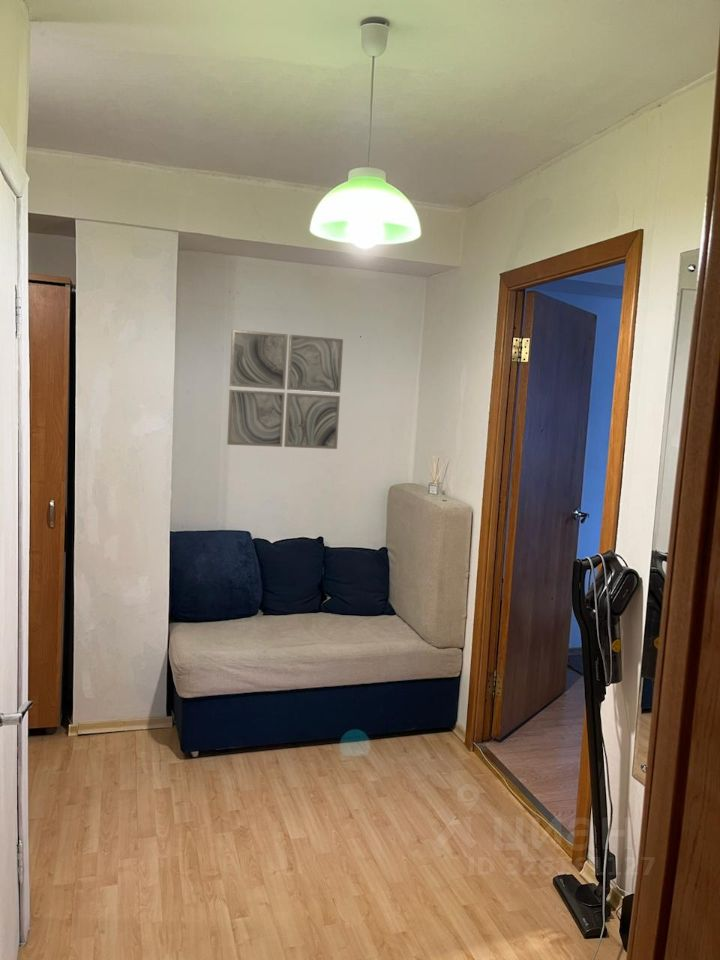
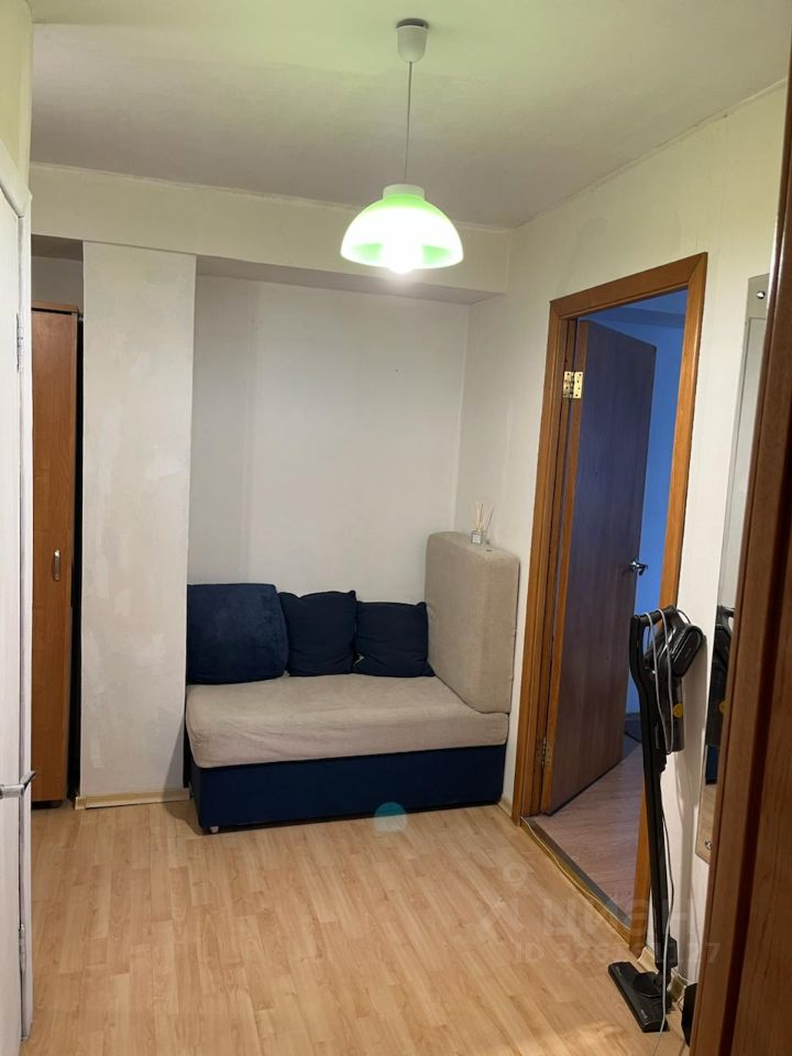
- wall art (287, 389)
